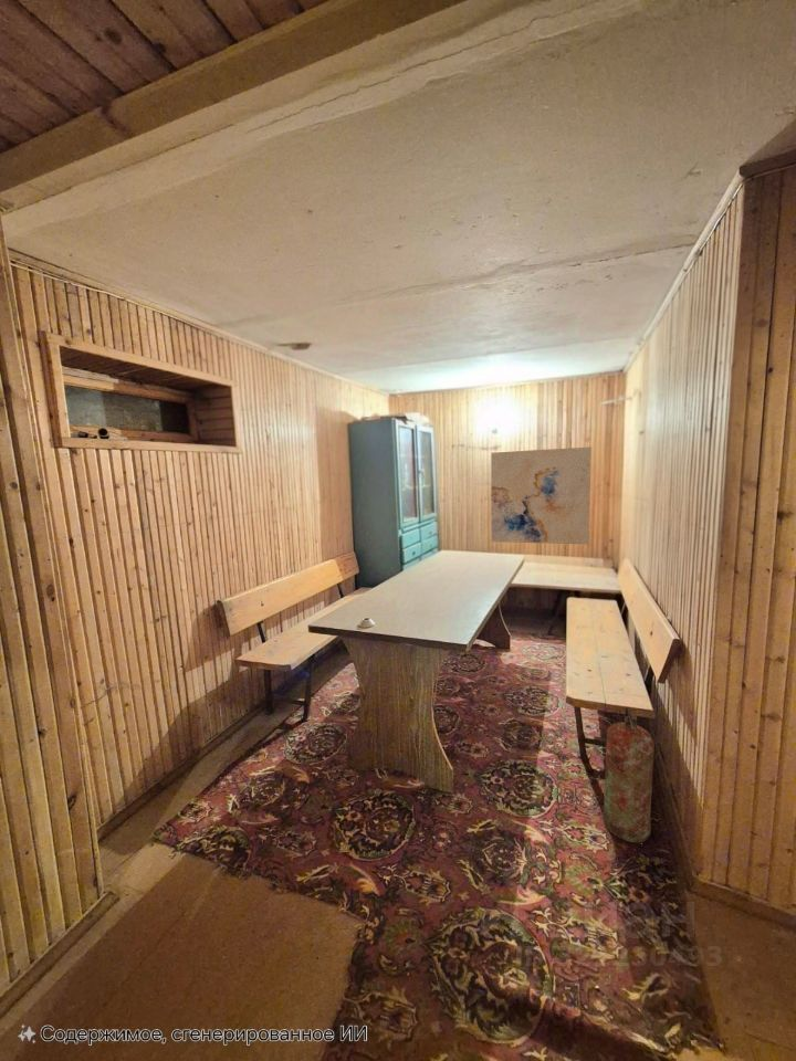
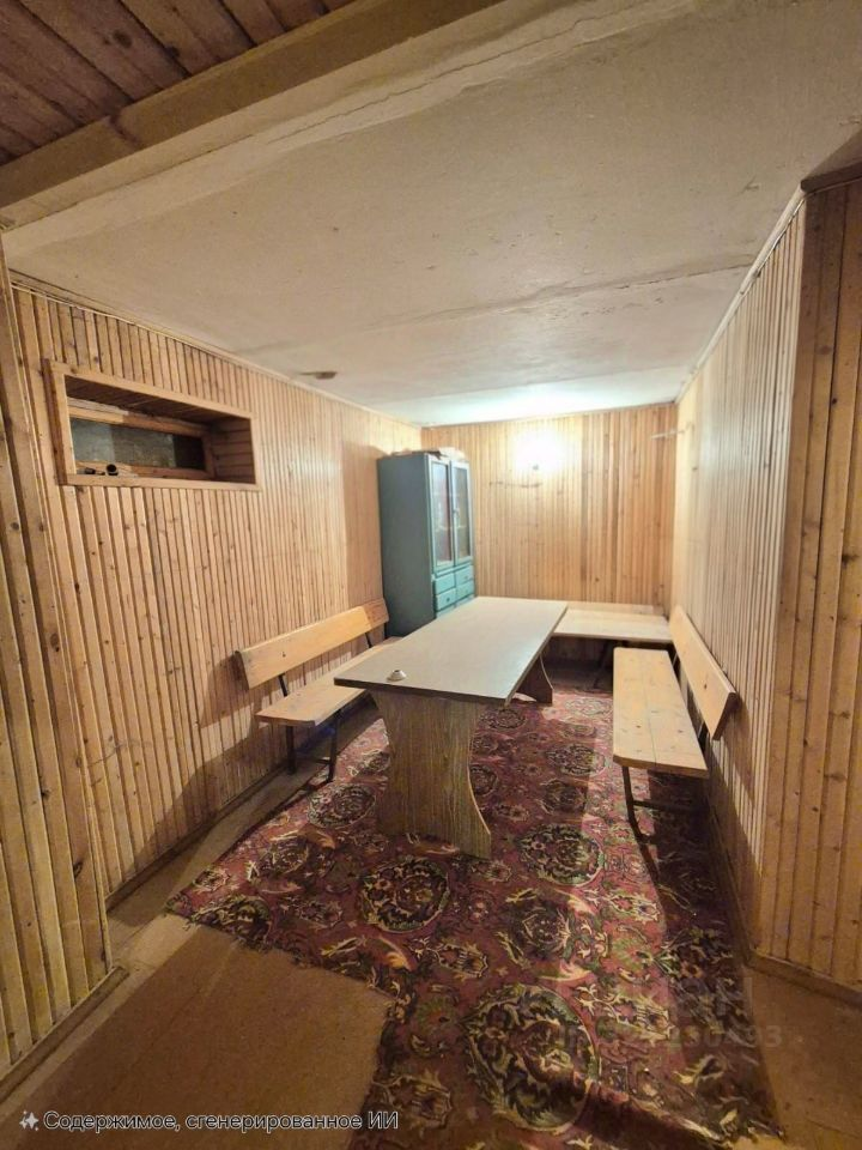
- fire extinguisher (628, 763)
- wall art (538, 496)
